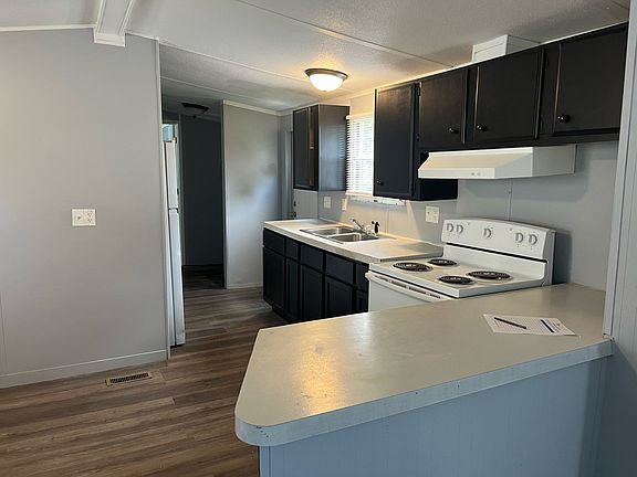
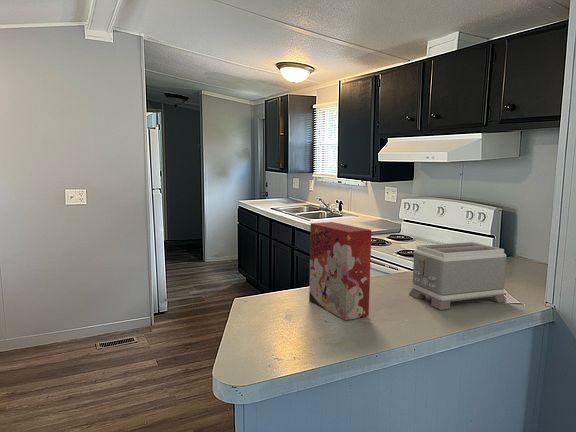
+ toaster (454, 273)
+ cereal box (338, 267)
